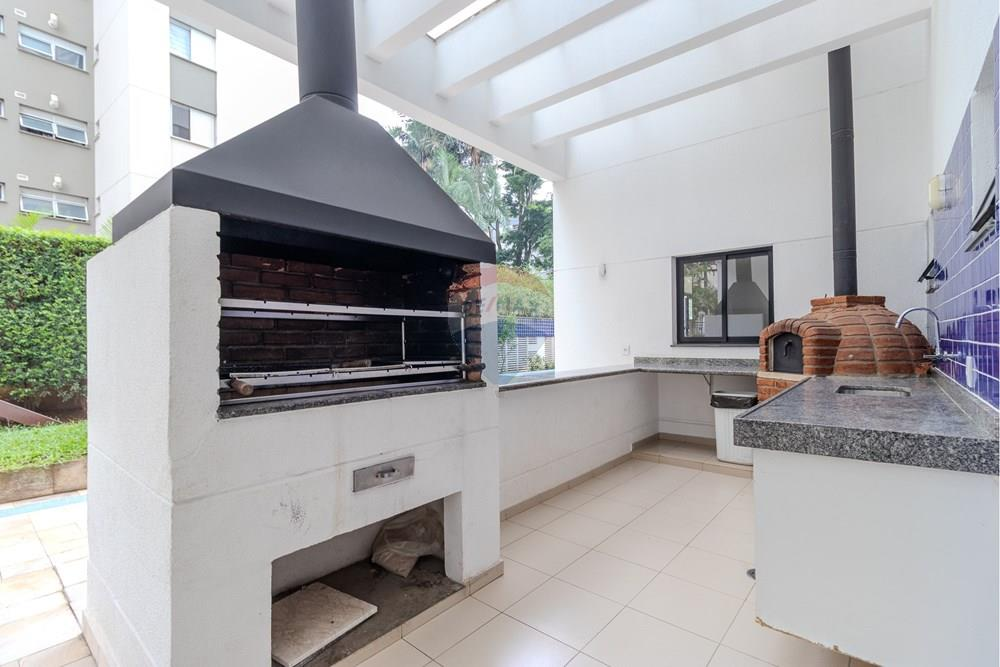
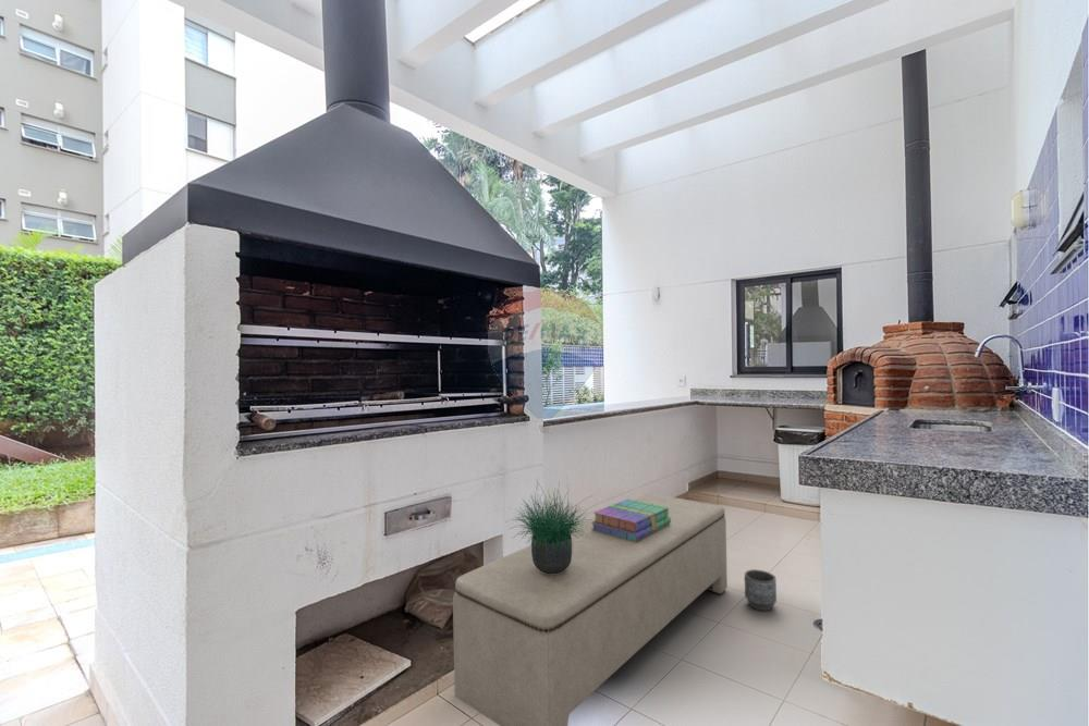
+ planter (760, 590)
+ bench (615, 582)
+ books (631, 518)
+ potted plant (550, 521)
